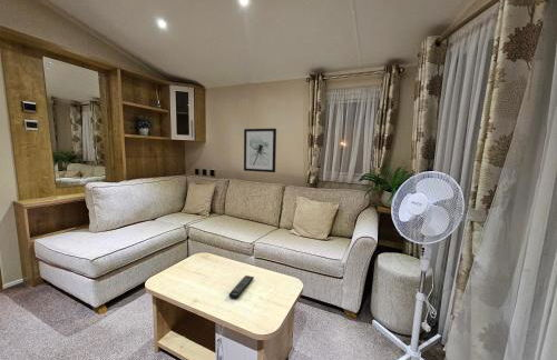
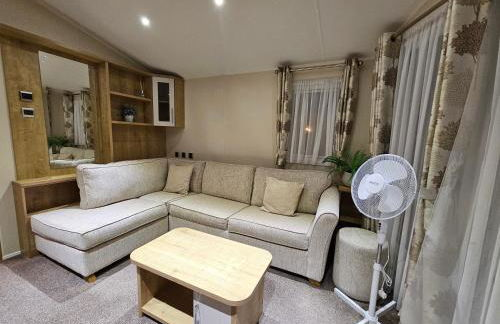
- wall art (258, 150)
- remote control (242, 286)
